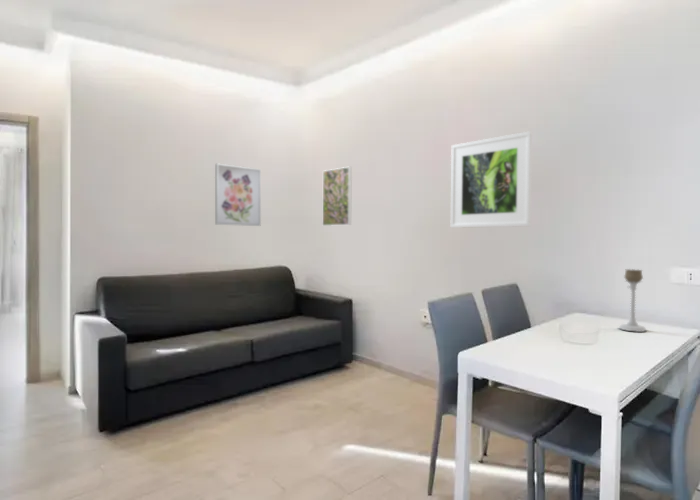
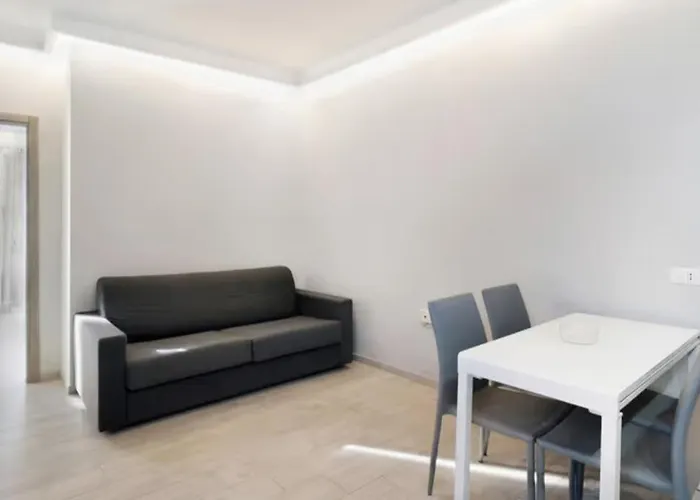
- candle holder (633, 299)
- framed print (488, 183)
- wall art (238, 196)
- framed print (336, 197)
